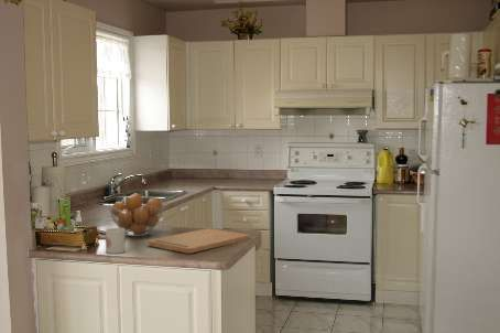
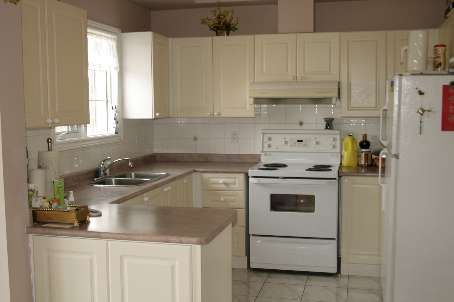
- fruit basket (137, 214)
- cutting board (199, 239)
- mug (113, 239)
